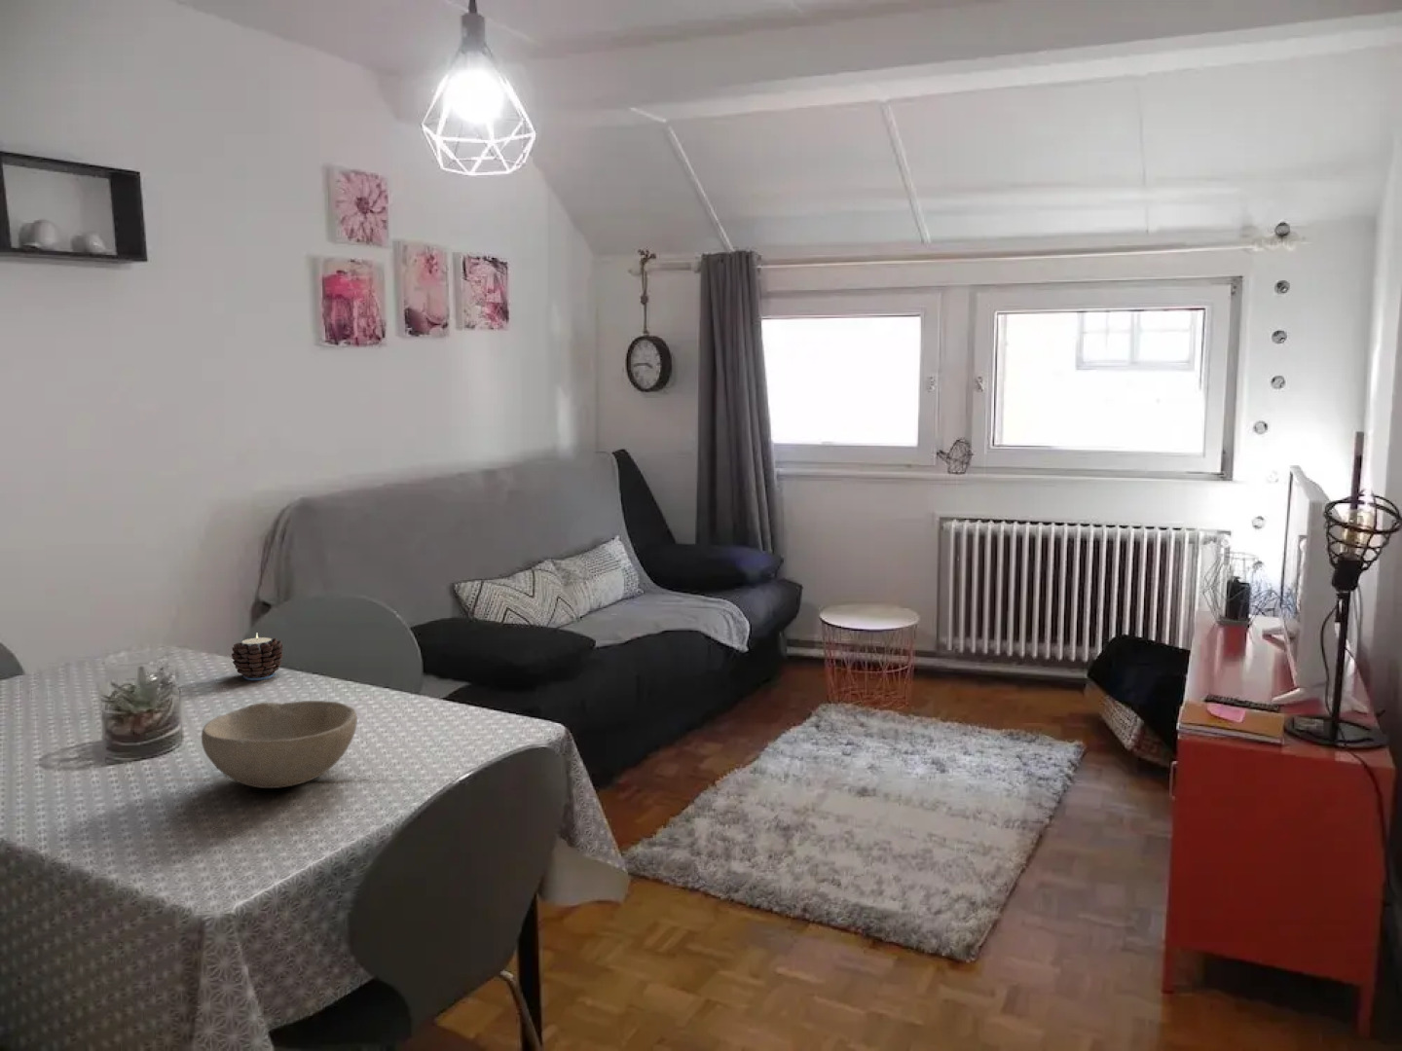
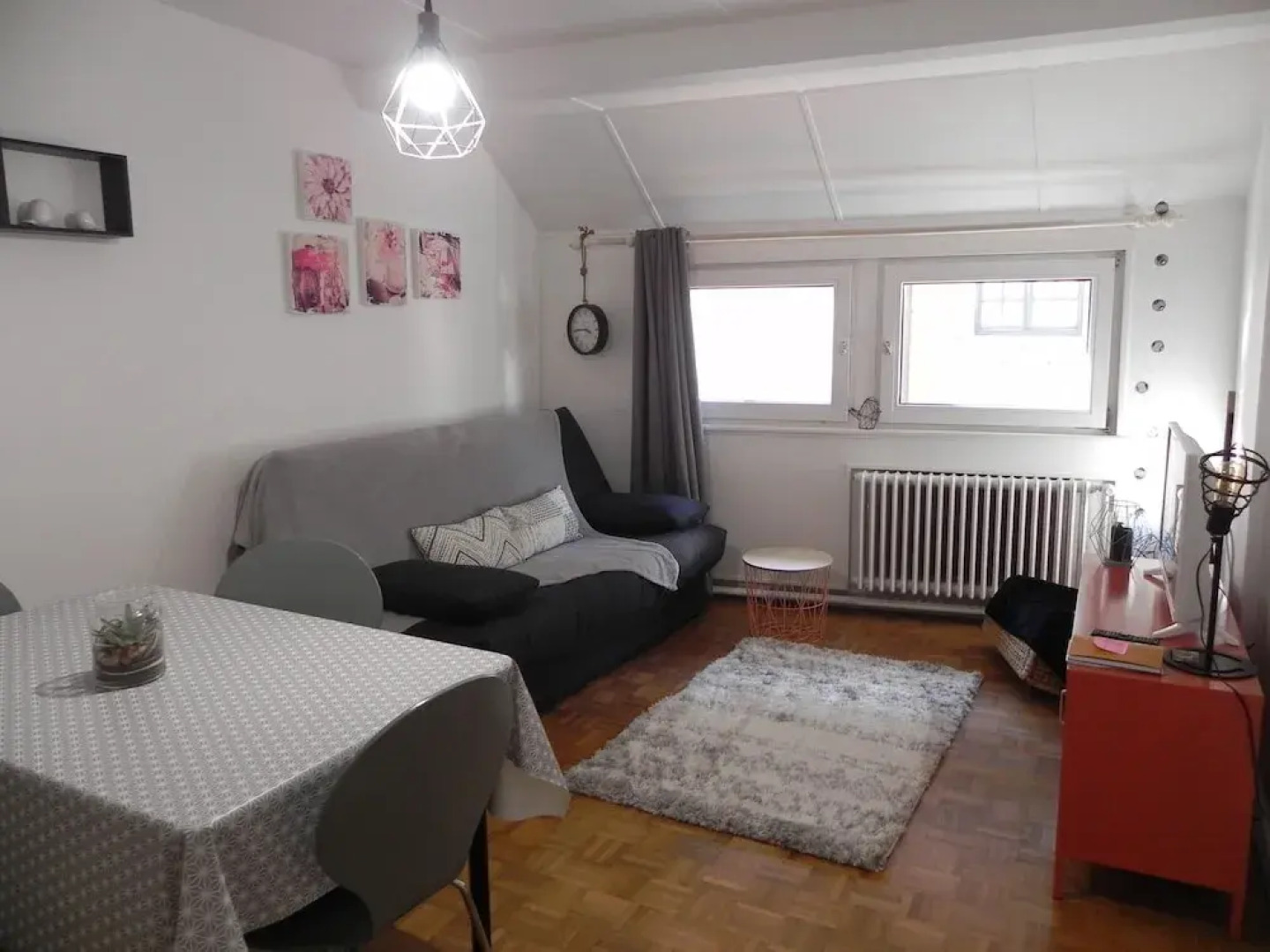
- candle (257, 655)
- bowl (283, 749)
